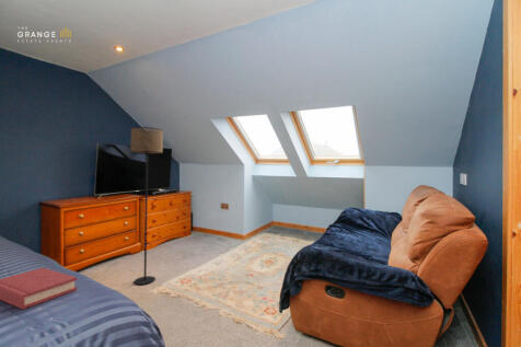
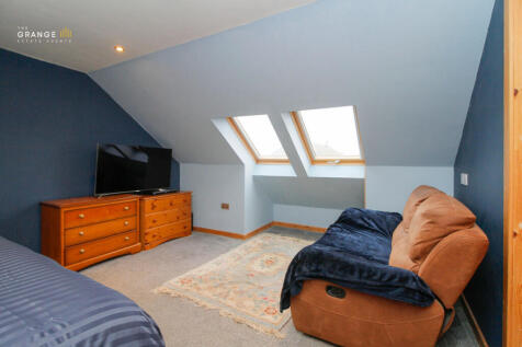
- floor lamp (146, 205)
- hardback book (33, 286)
